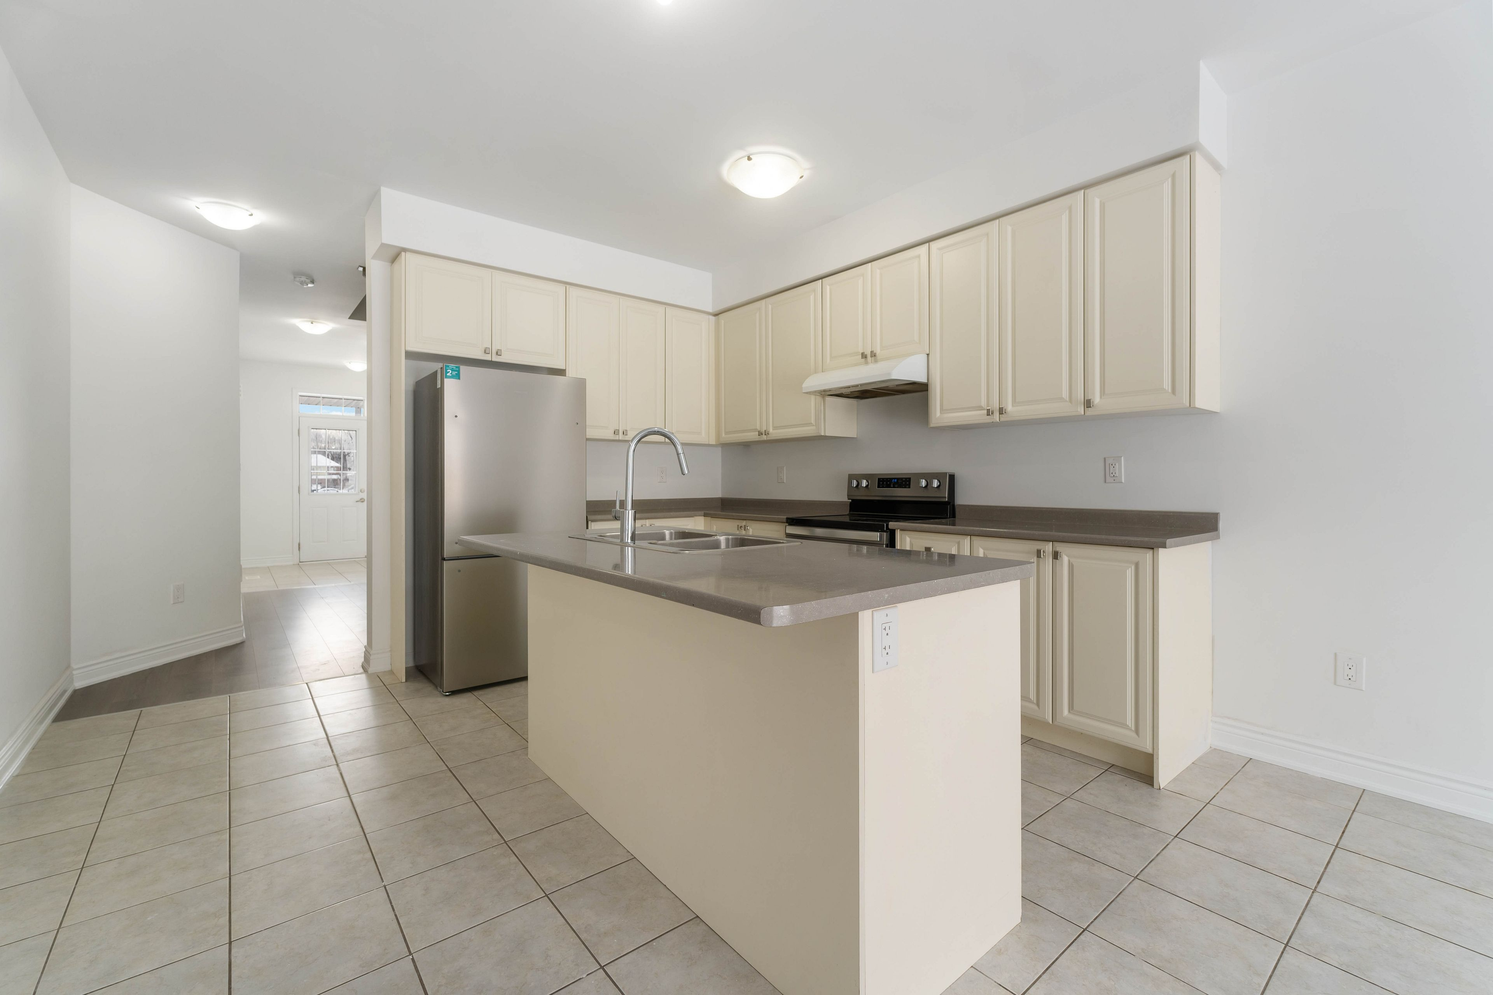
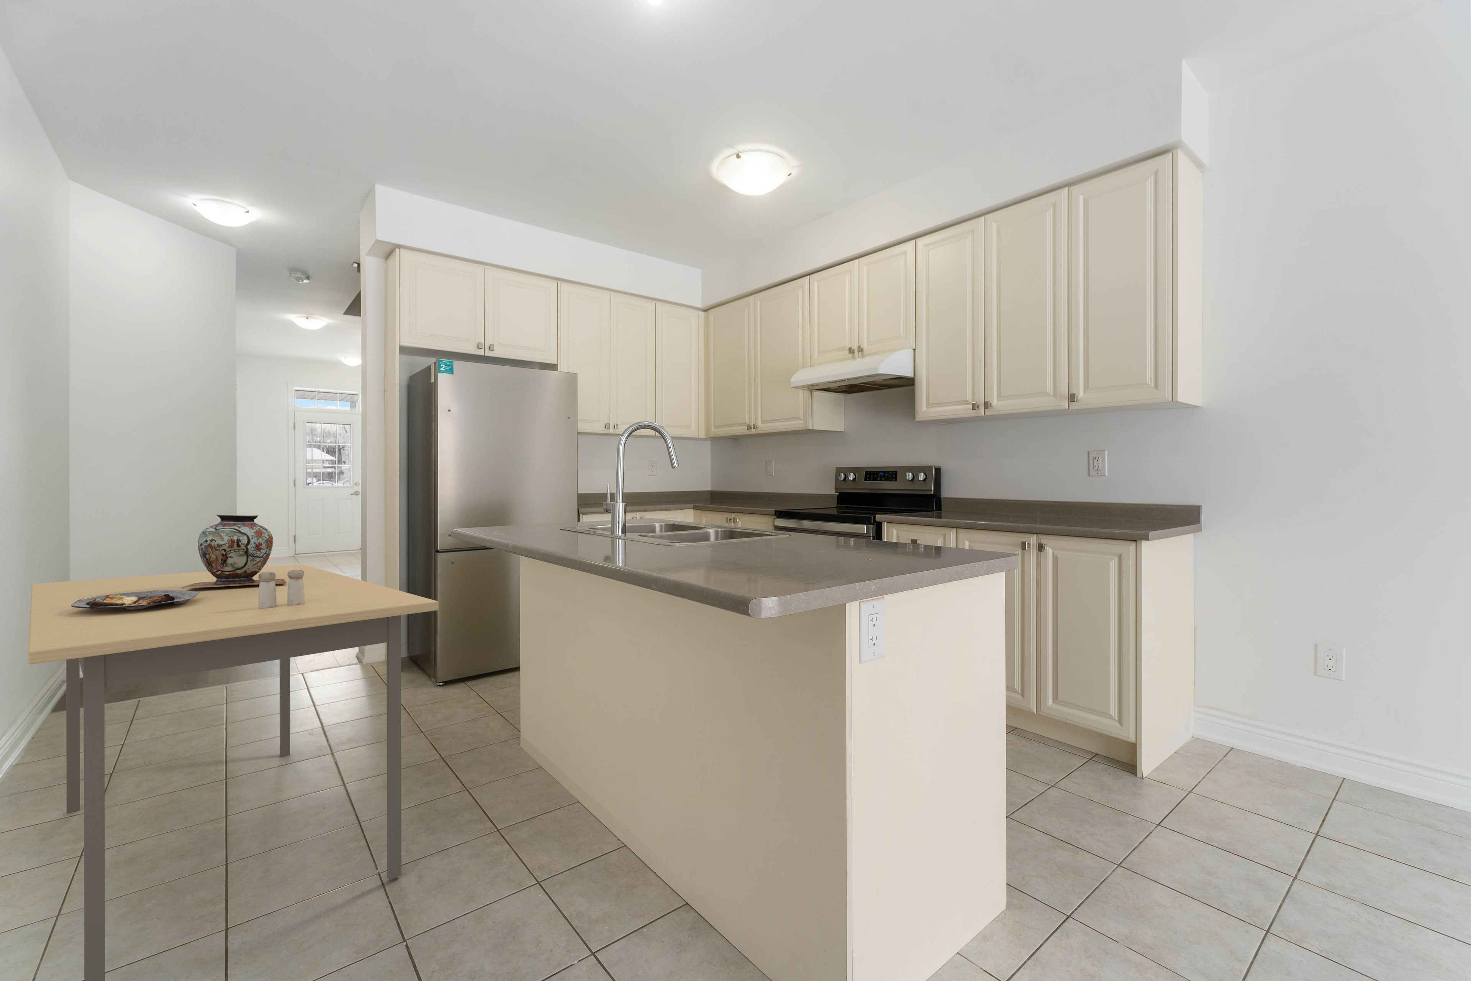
+ food plate (139, 599)
+ salt and pepper shaker (288, 588)
+ dining table (210, 670)
+ decorative vase (240, 550)
